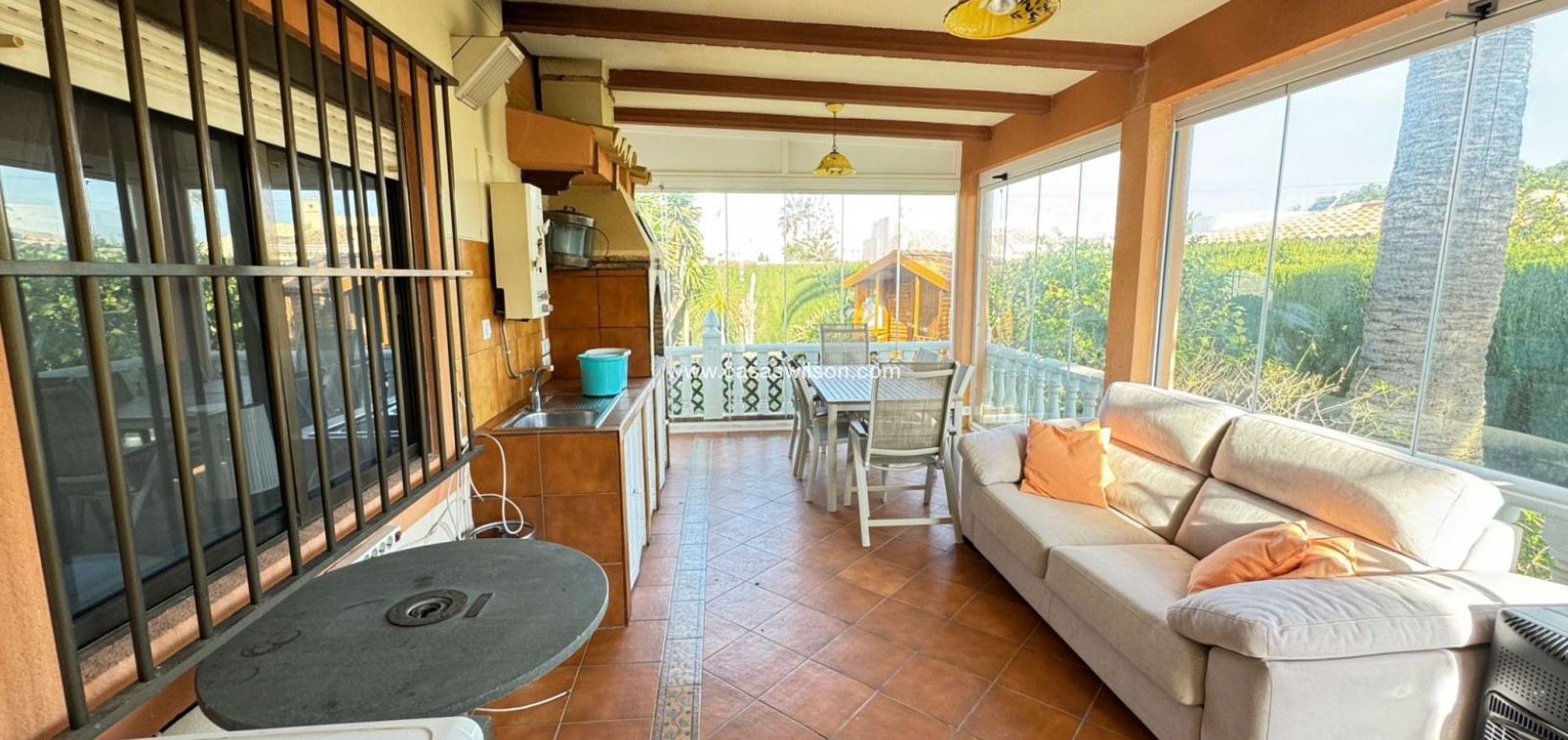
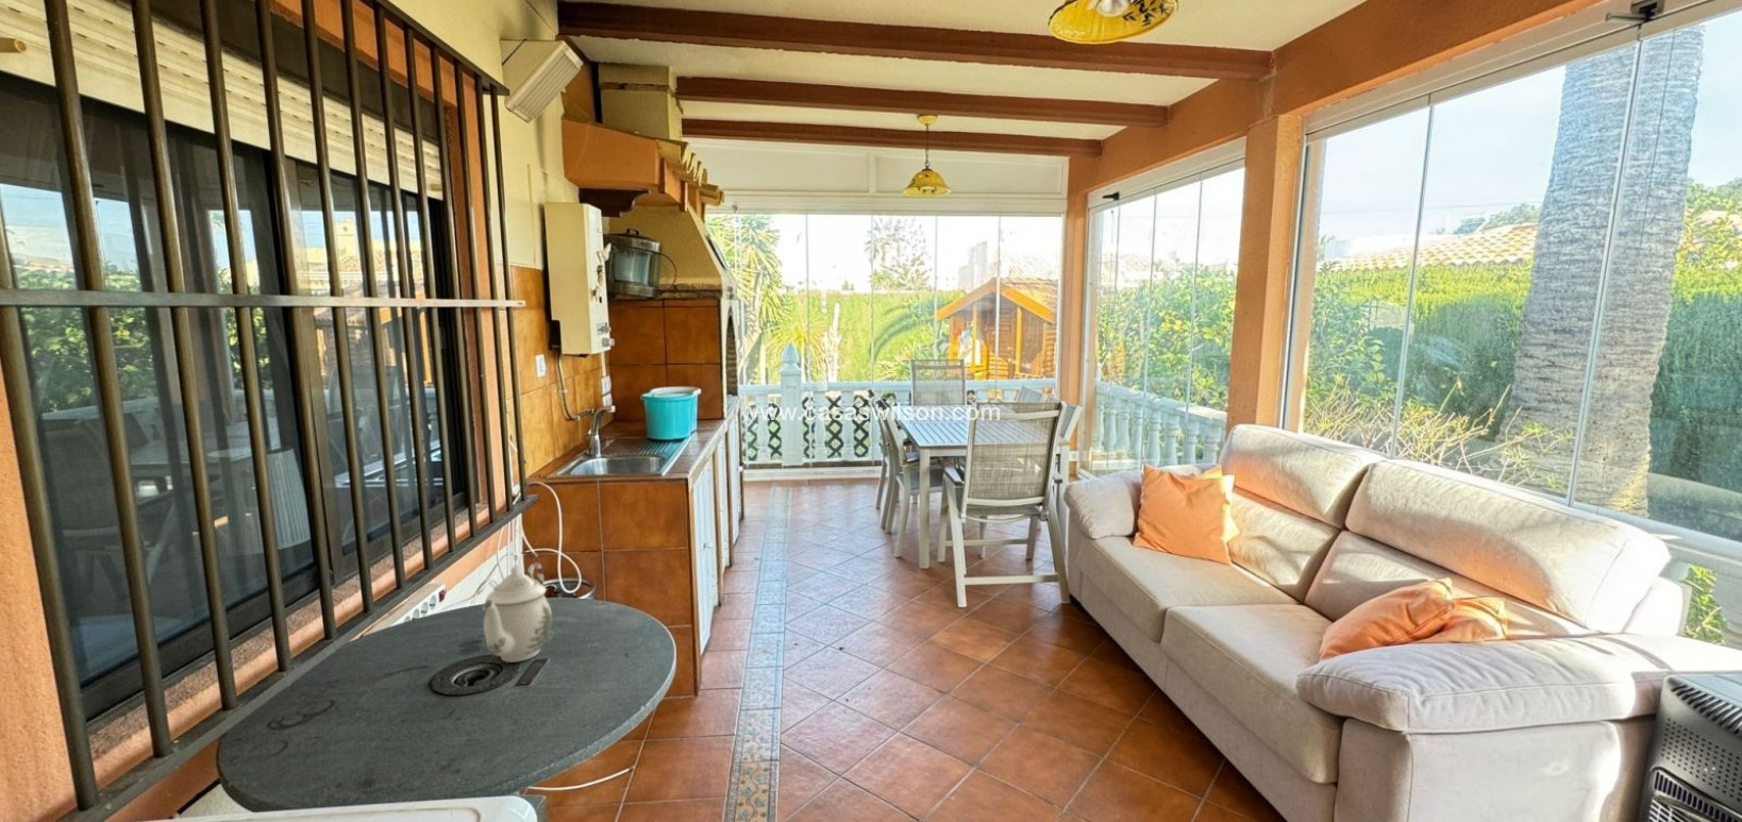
+ teapot (515, 610)
